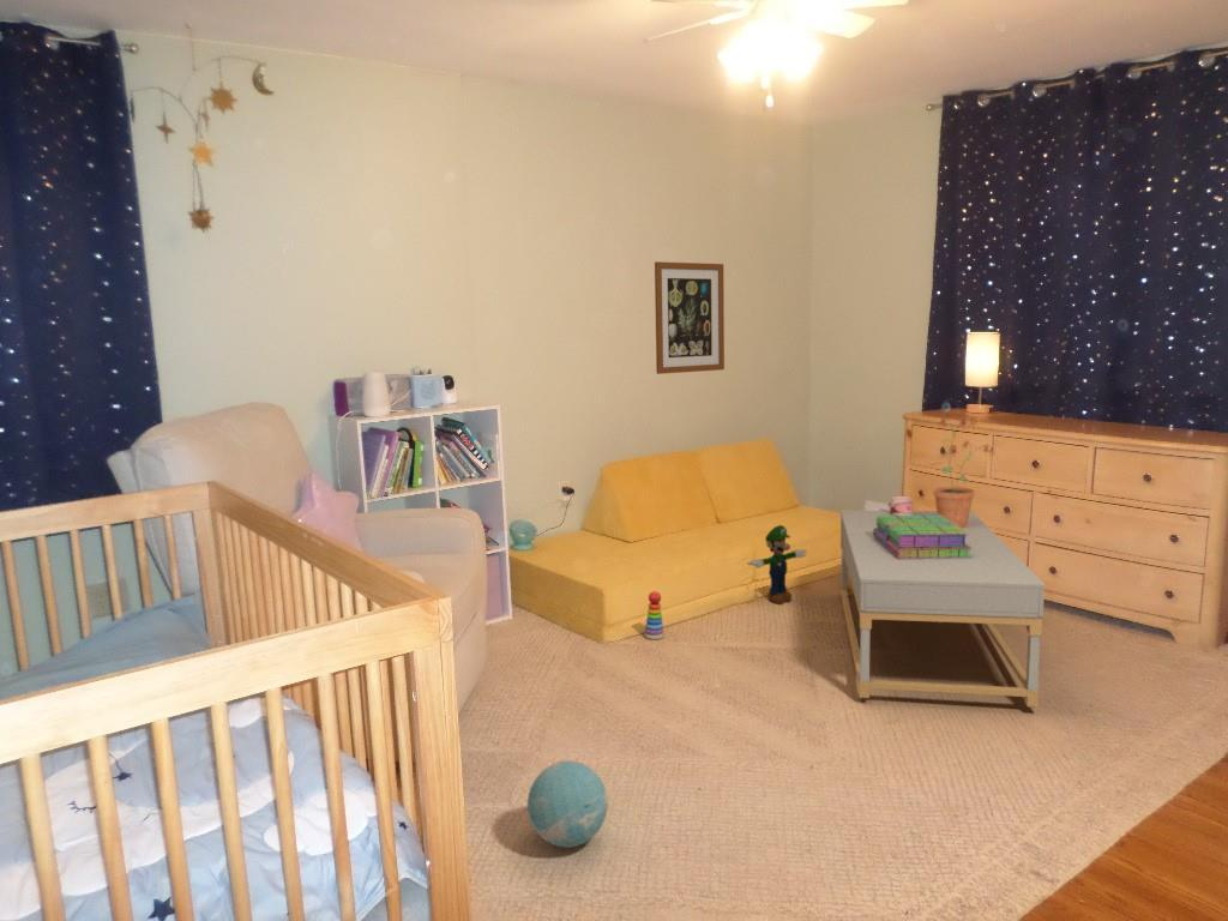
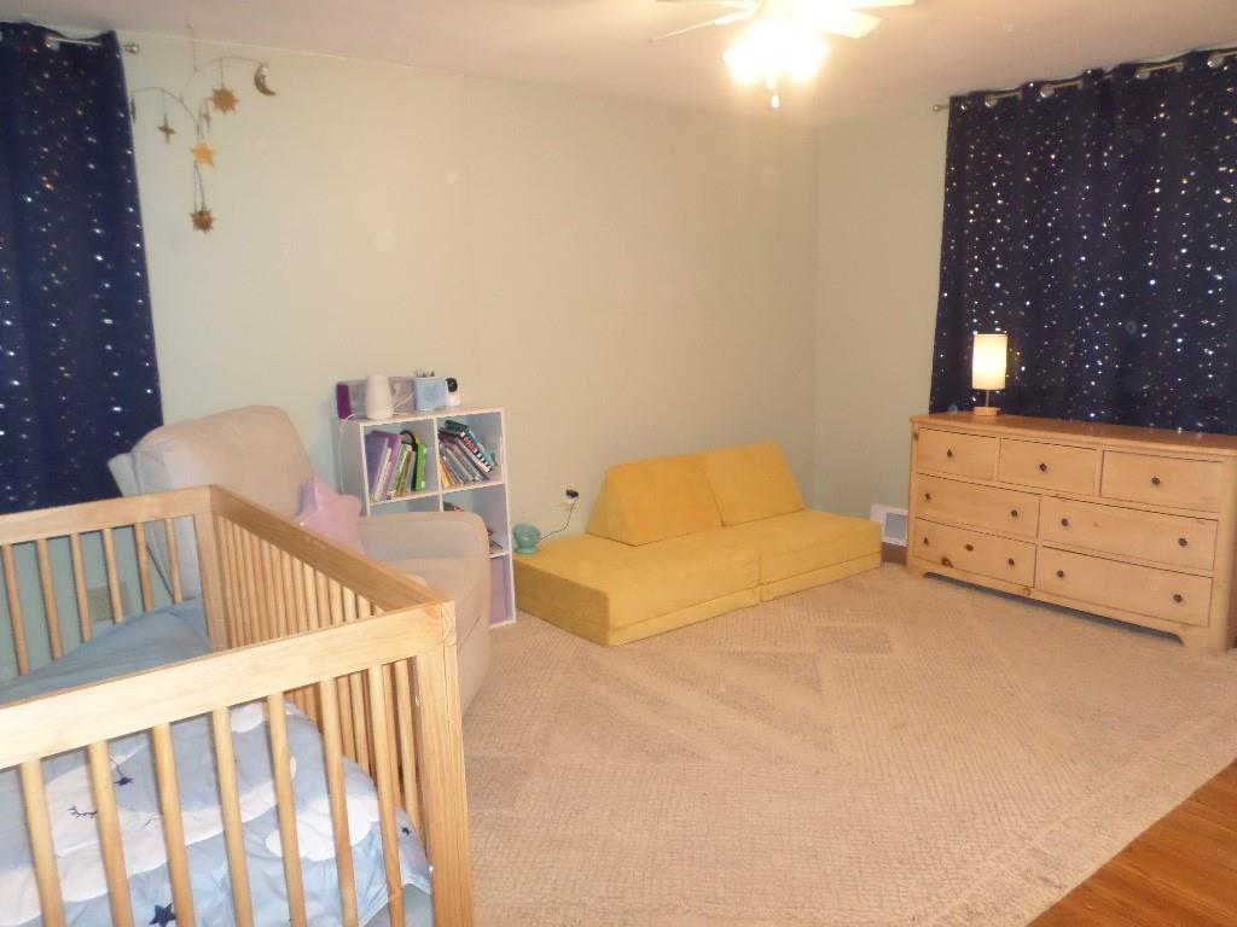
- stacking toy (654, 614)
- potted plant (959, 471)
- decorative ball (567, 803)
- stack of books (920, 535)
- plush toy (778, 562)
- wall art (690, 318)
- coffee table (925, 592)
- mug (899, 505)
